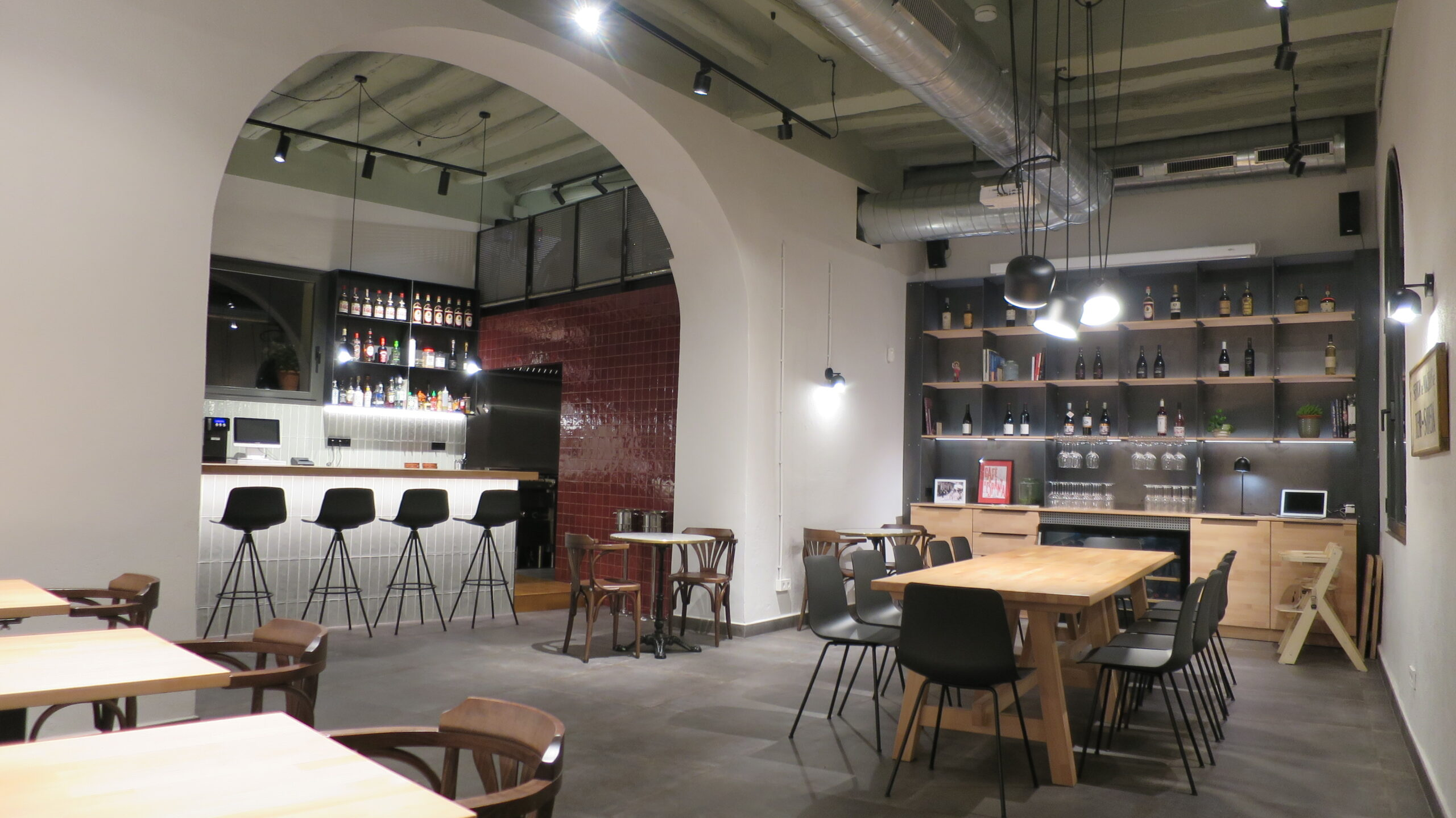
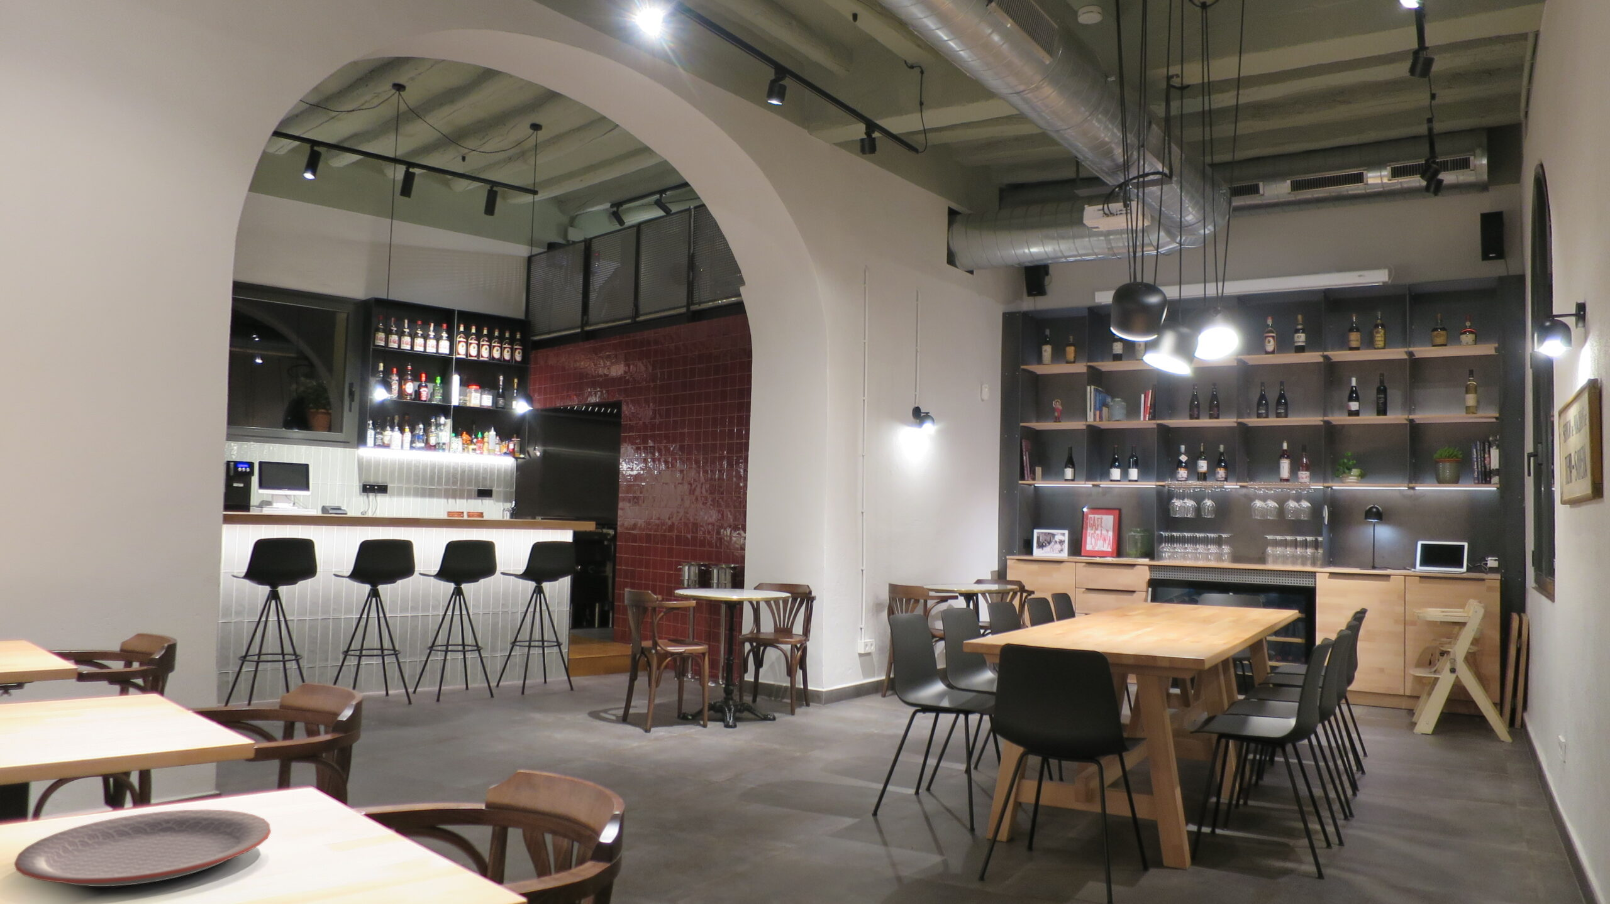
+ plate (149, 850)
